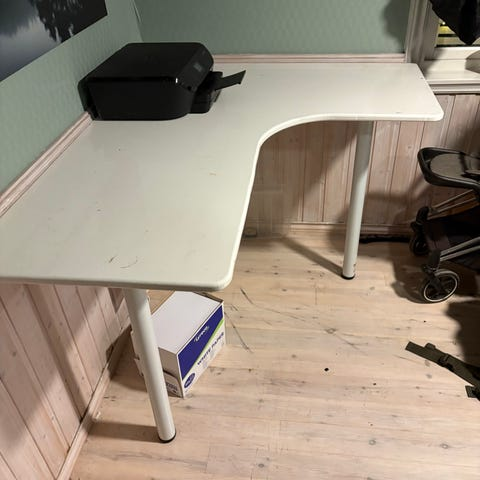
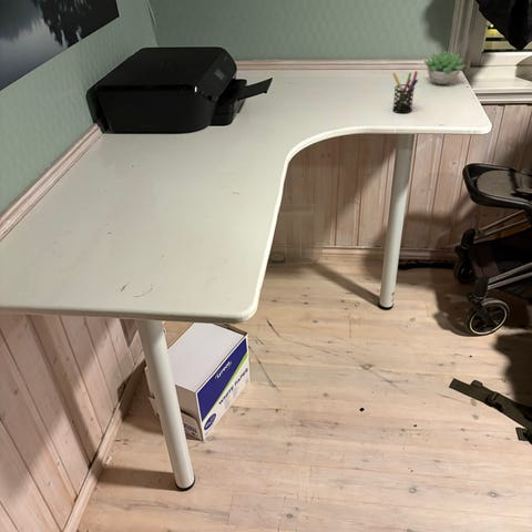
+ pen holder (406, 90)
+ succulent plant (443, 68)
